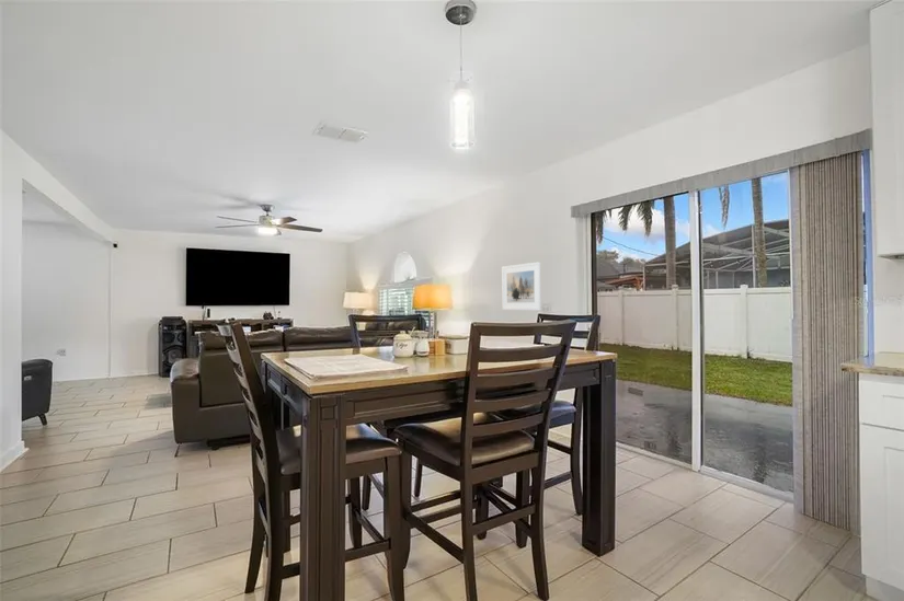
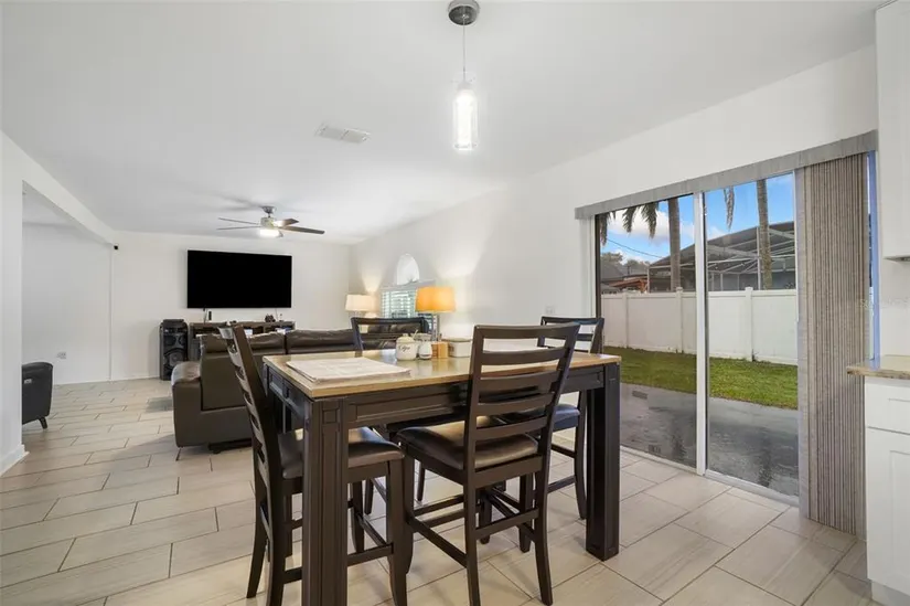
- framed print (519, 287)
